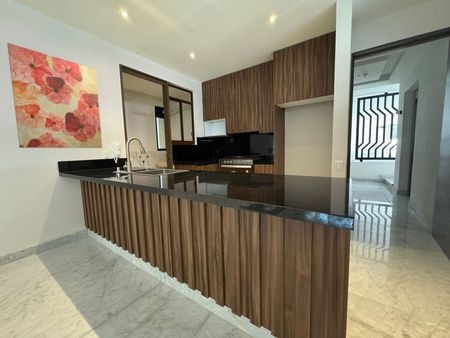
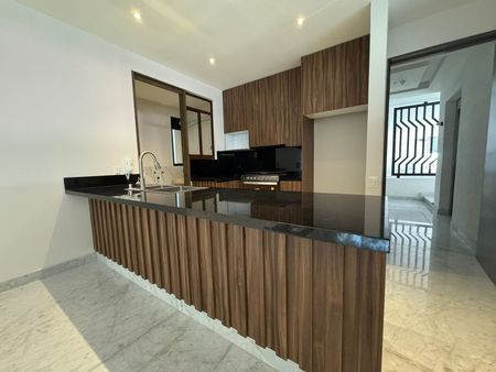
- wall art (62, 103)
